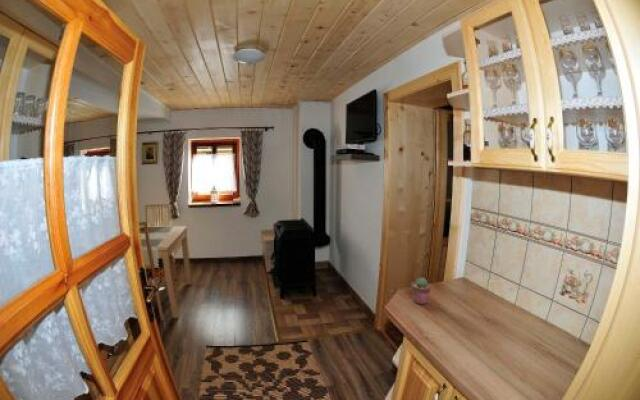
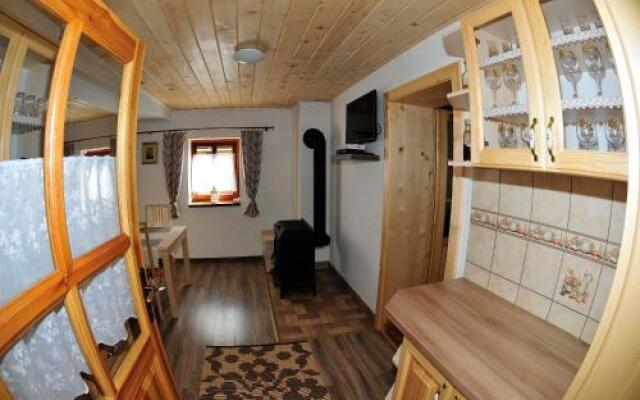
- potted succulent (420, 289)
